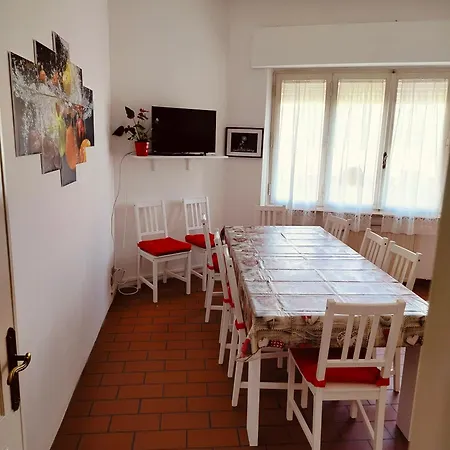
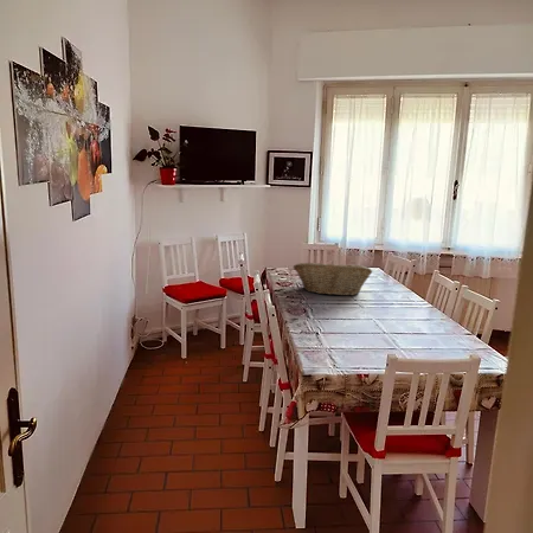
+ fruit basket (332, 275)
